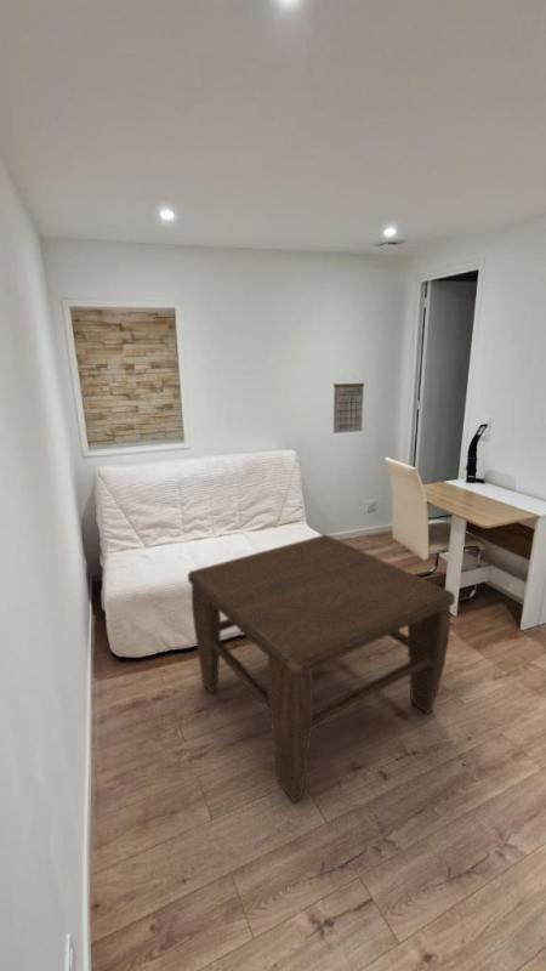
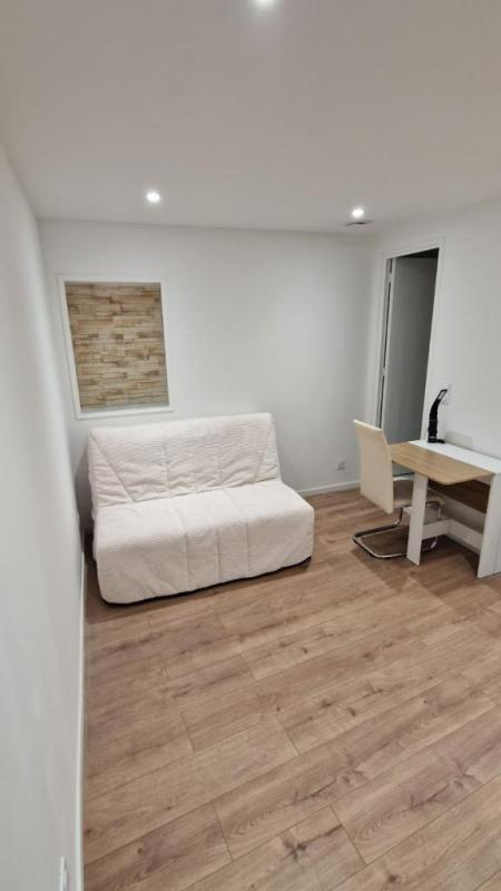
- coffee table (313, 641)
- calendar (348, 402)
